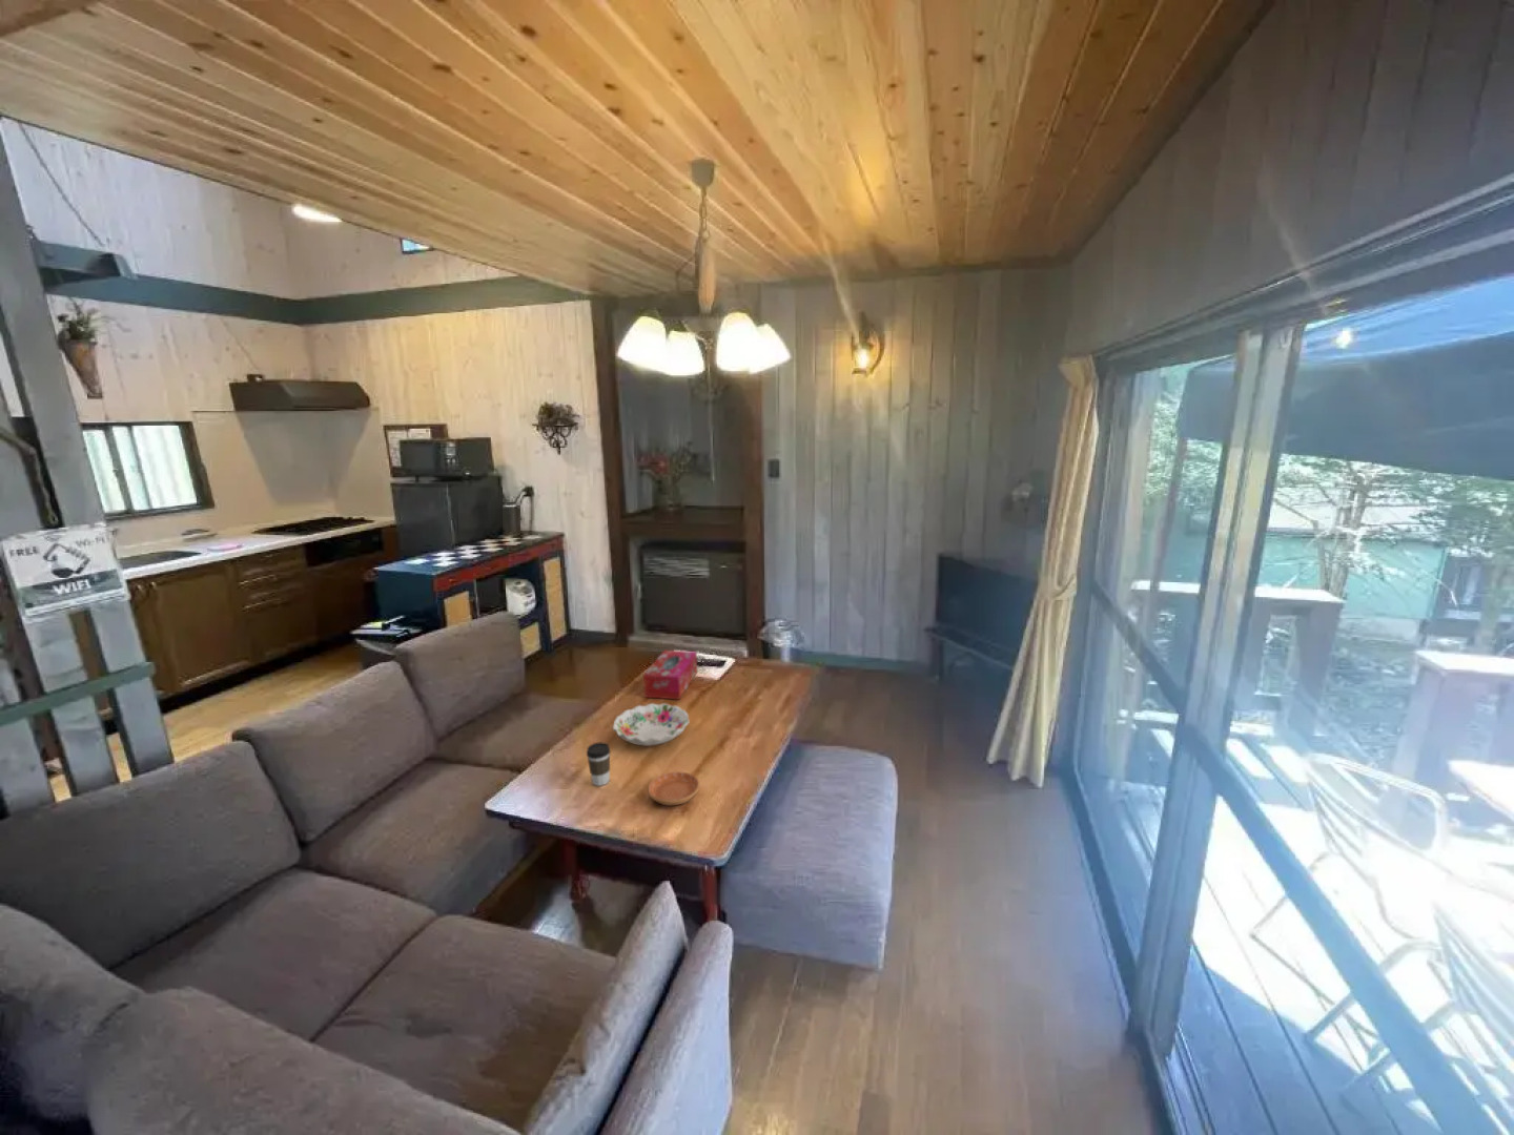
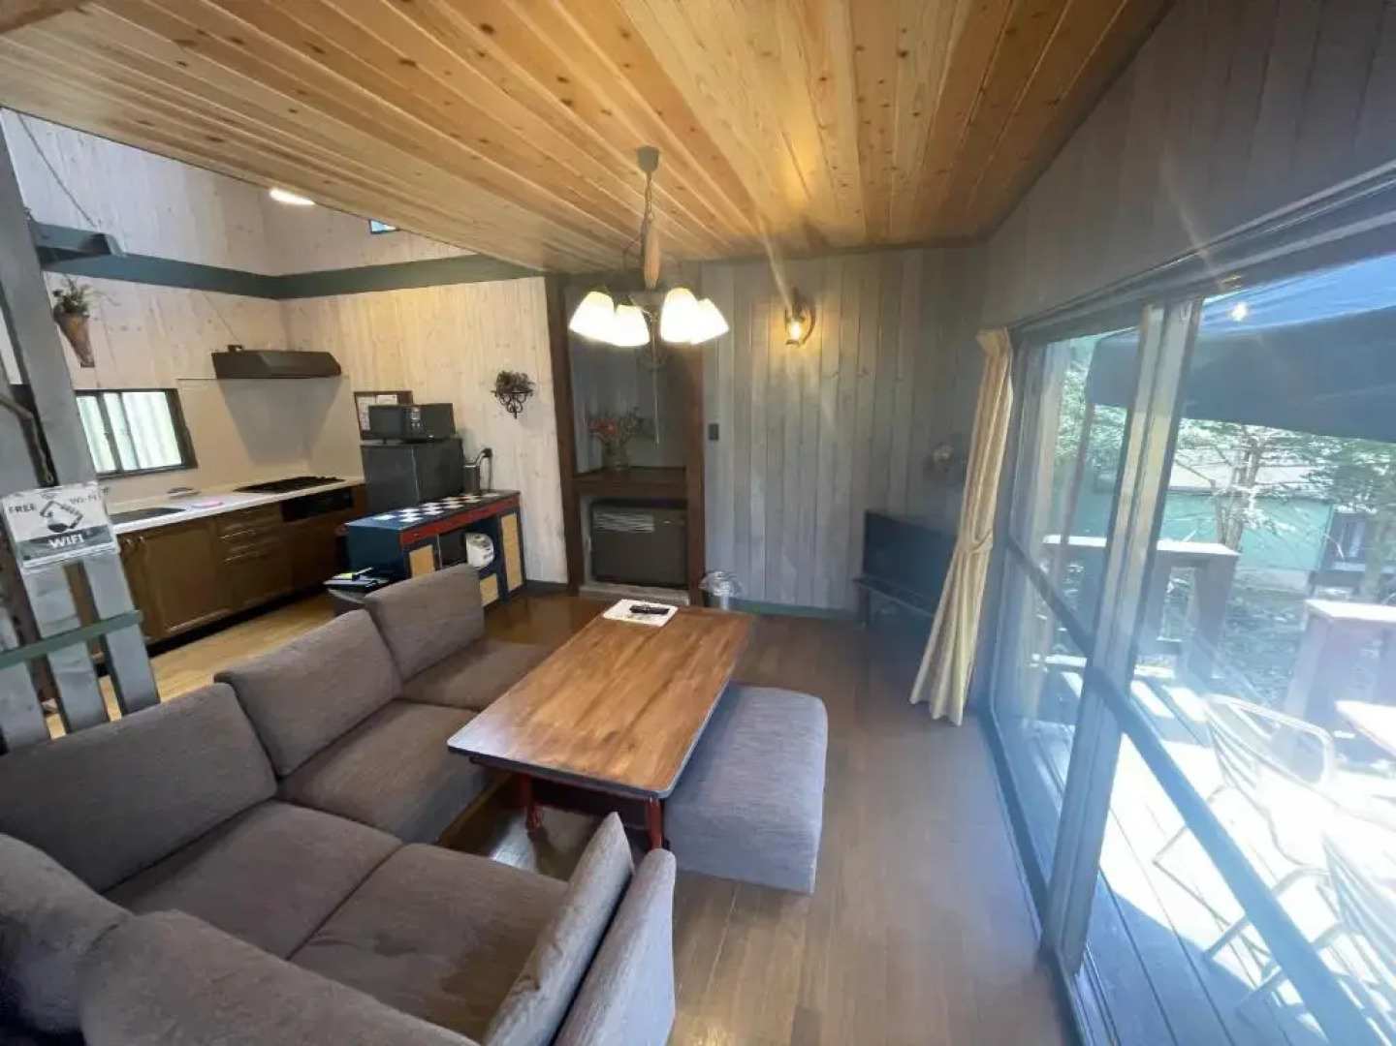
- decorative bowl (651, 727)
- tissue box (671, 672)
- coffee cup (600, 764)
- saucer (674, 789)
